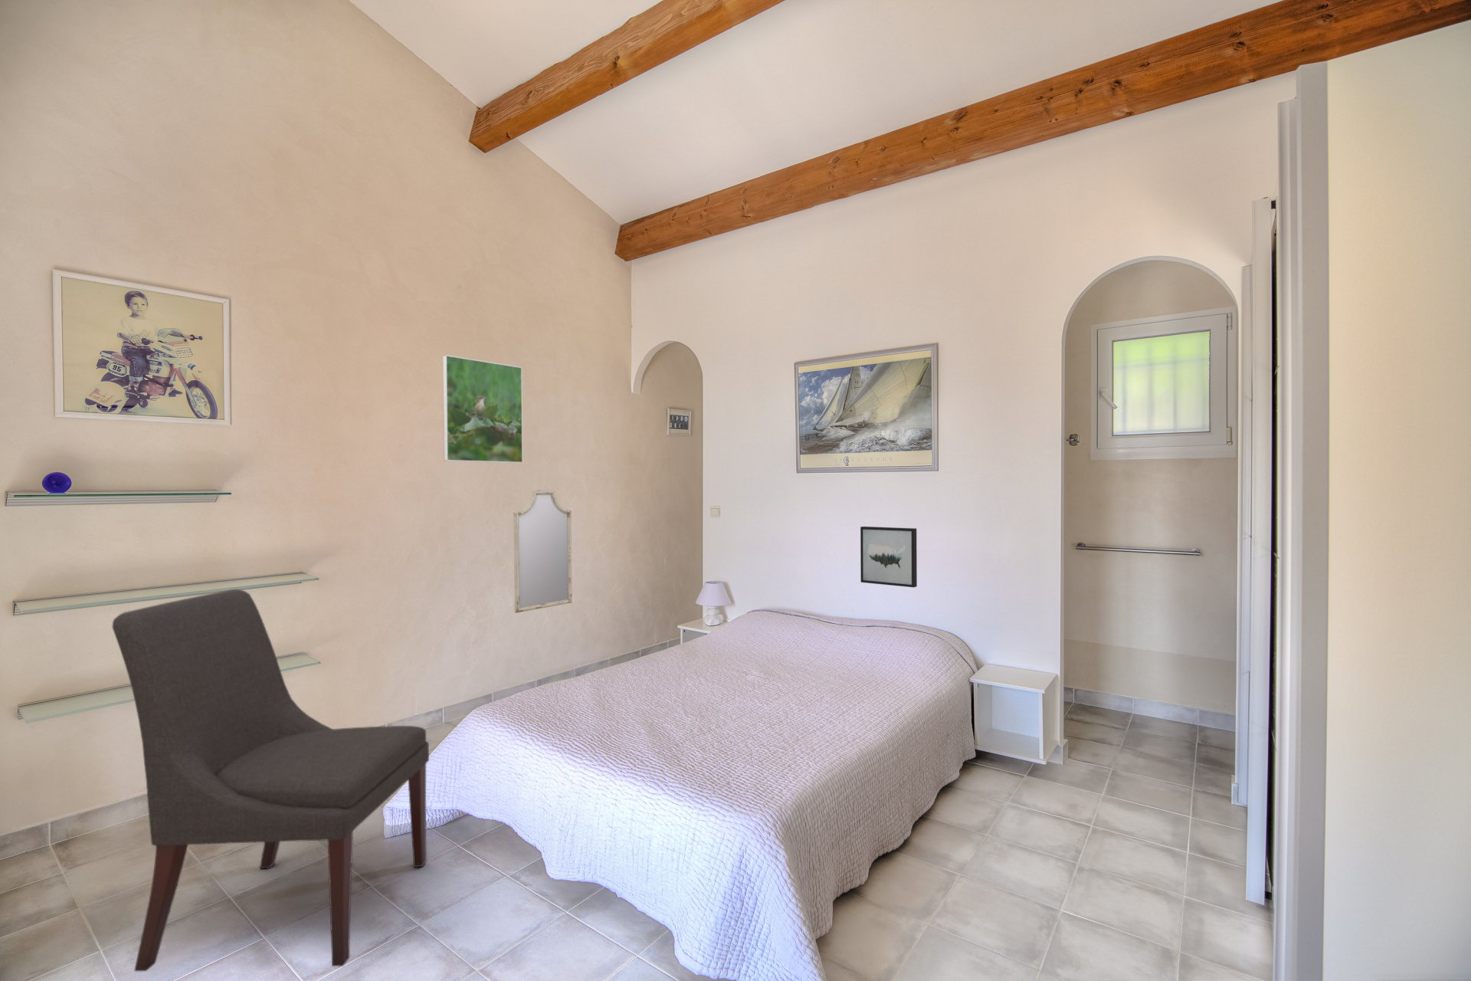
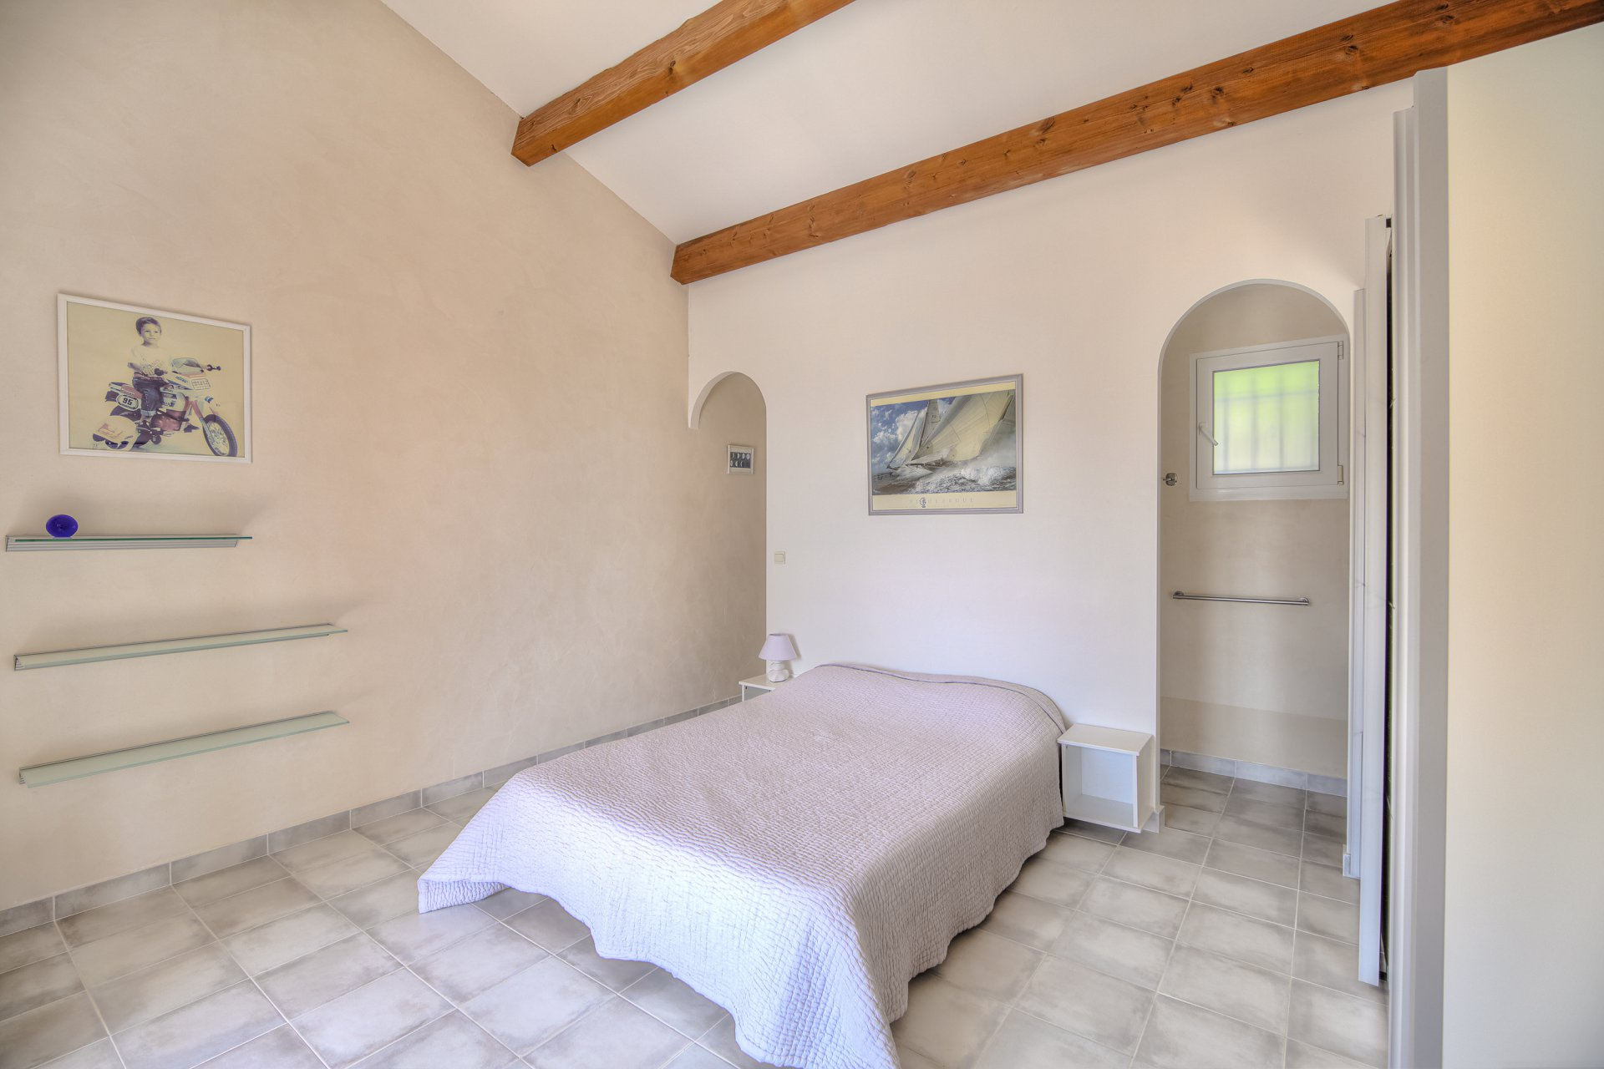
- chair (285, 754)
- home mirror (544, 549)
- wall art (888, 555)
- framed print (484, 412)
